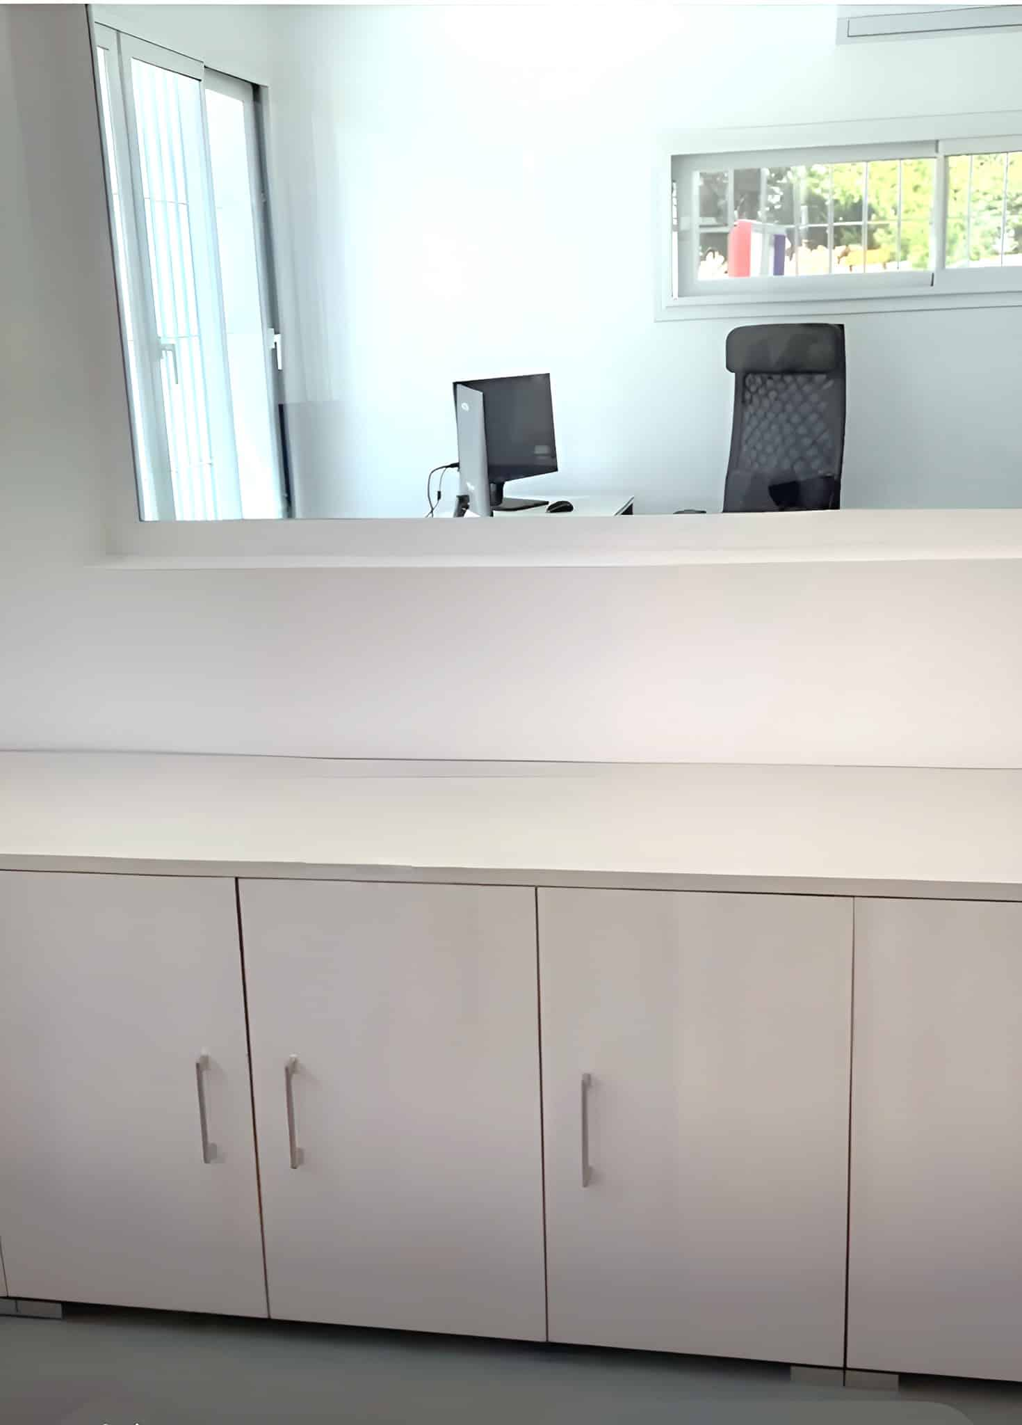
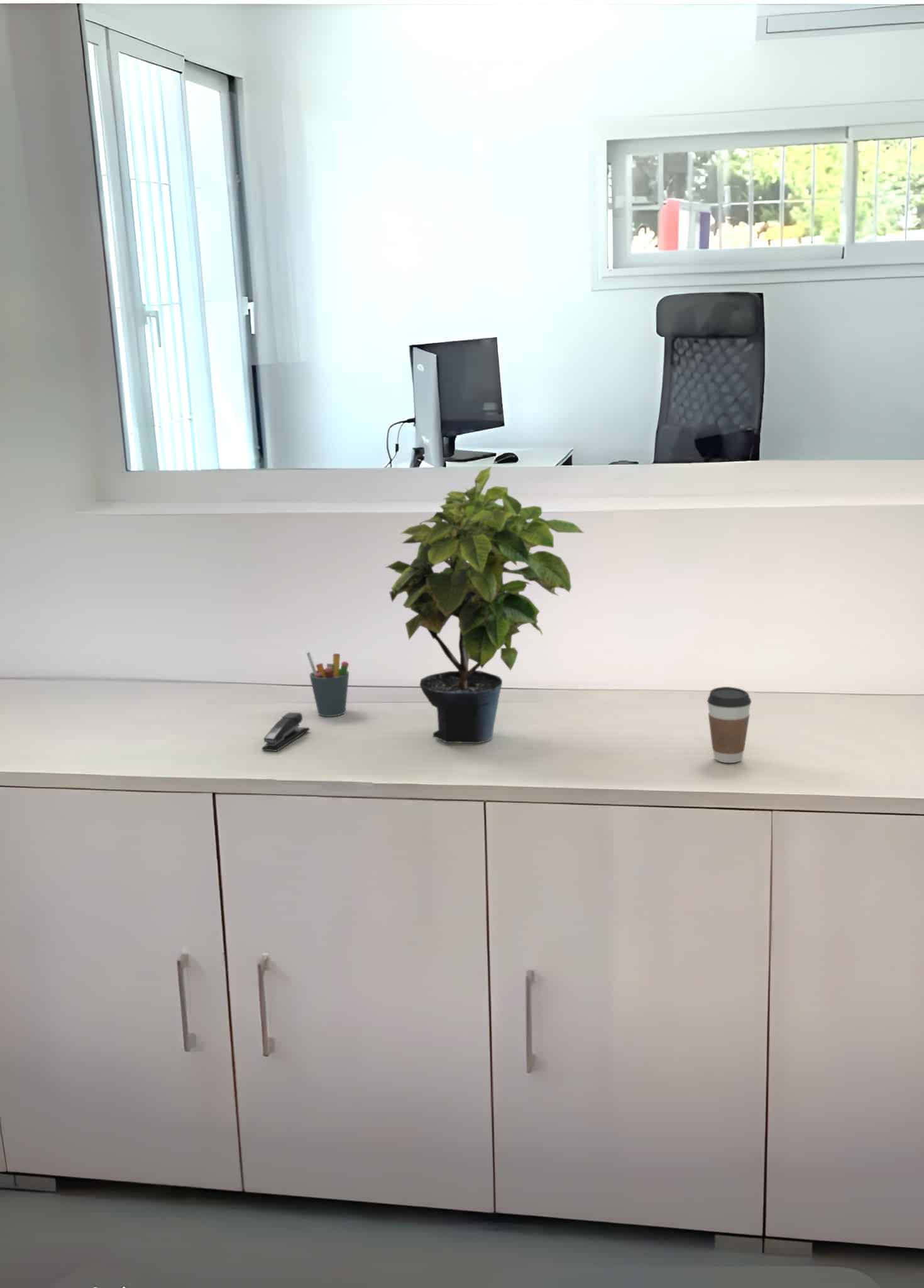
+ stapler (285, 730)
+ pen holder (330, 682)
+ coffee cup (729, 725)
+ potted plant (471, 608)
